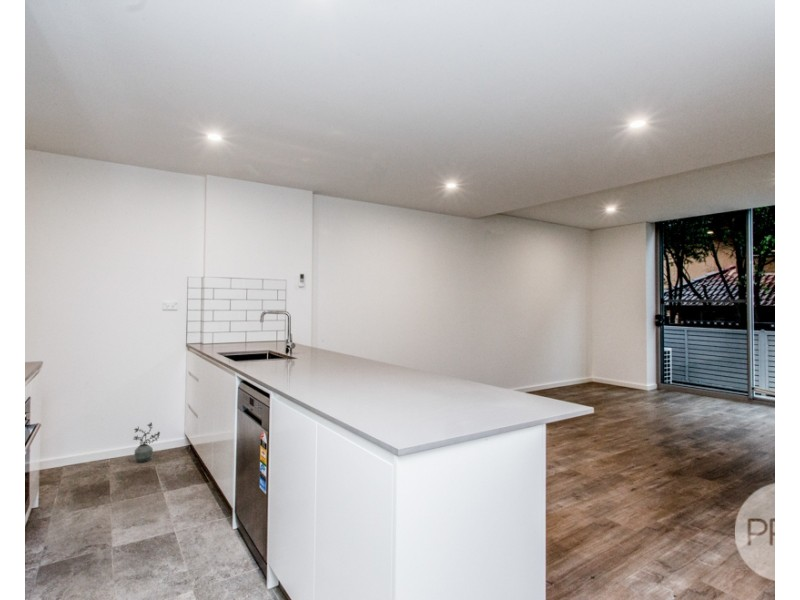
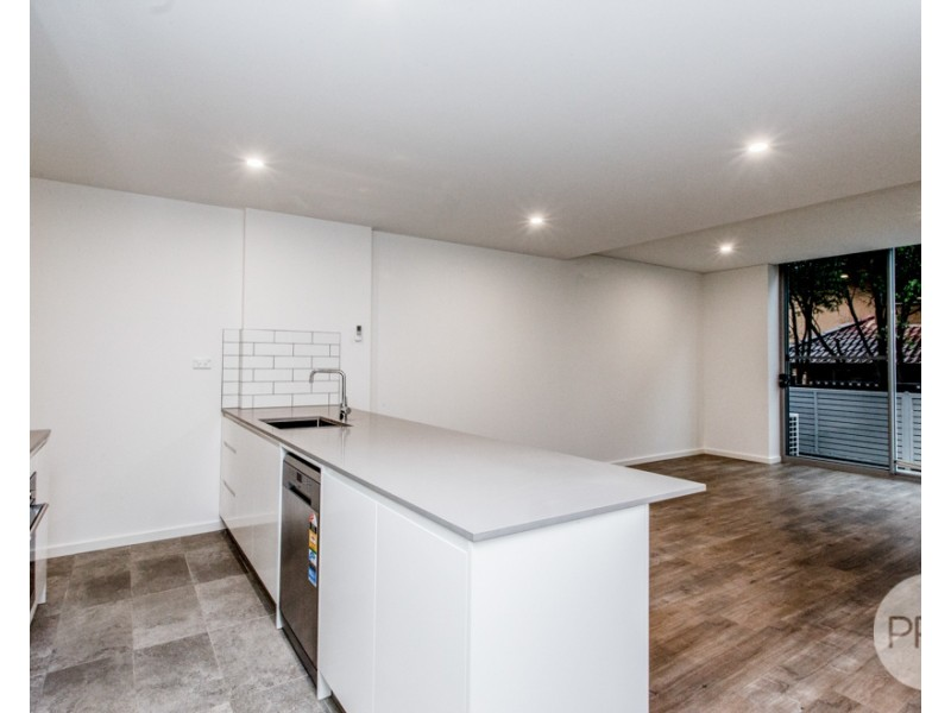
- potted plant (146, 441)
